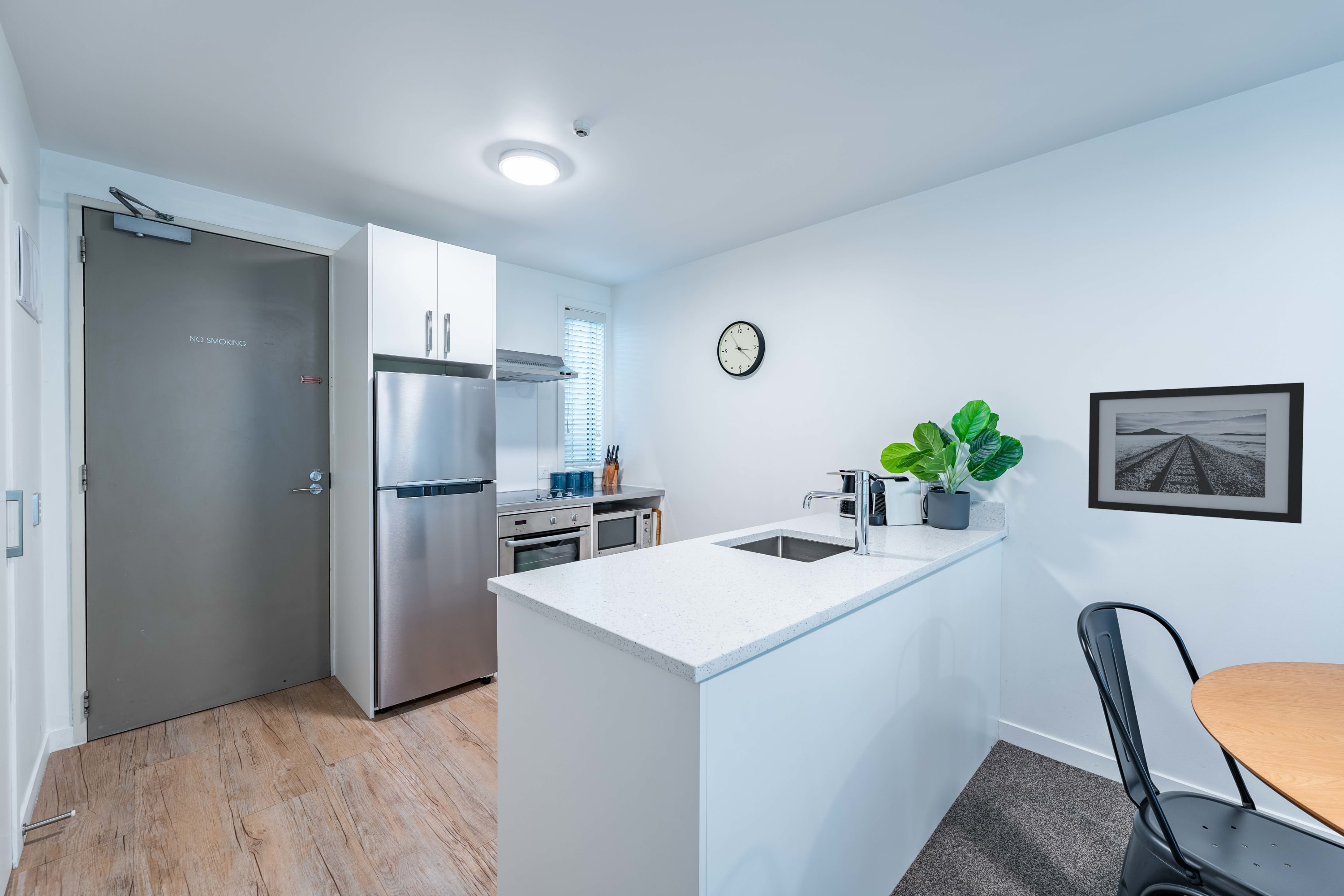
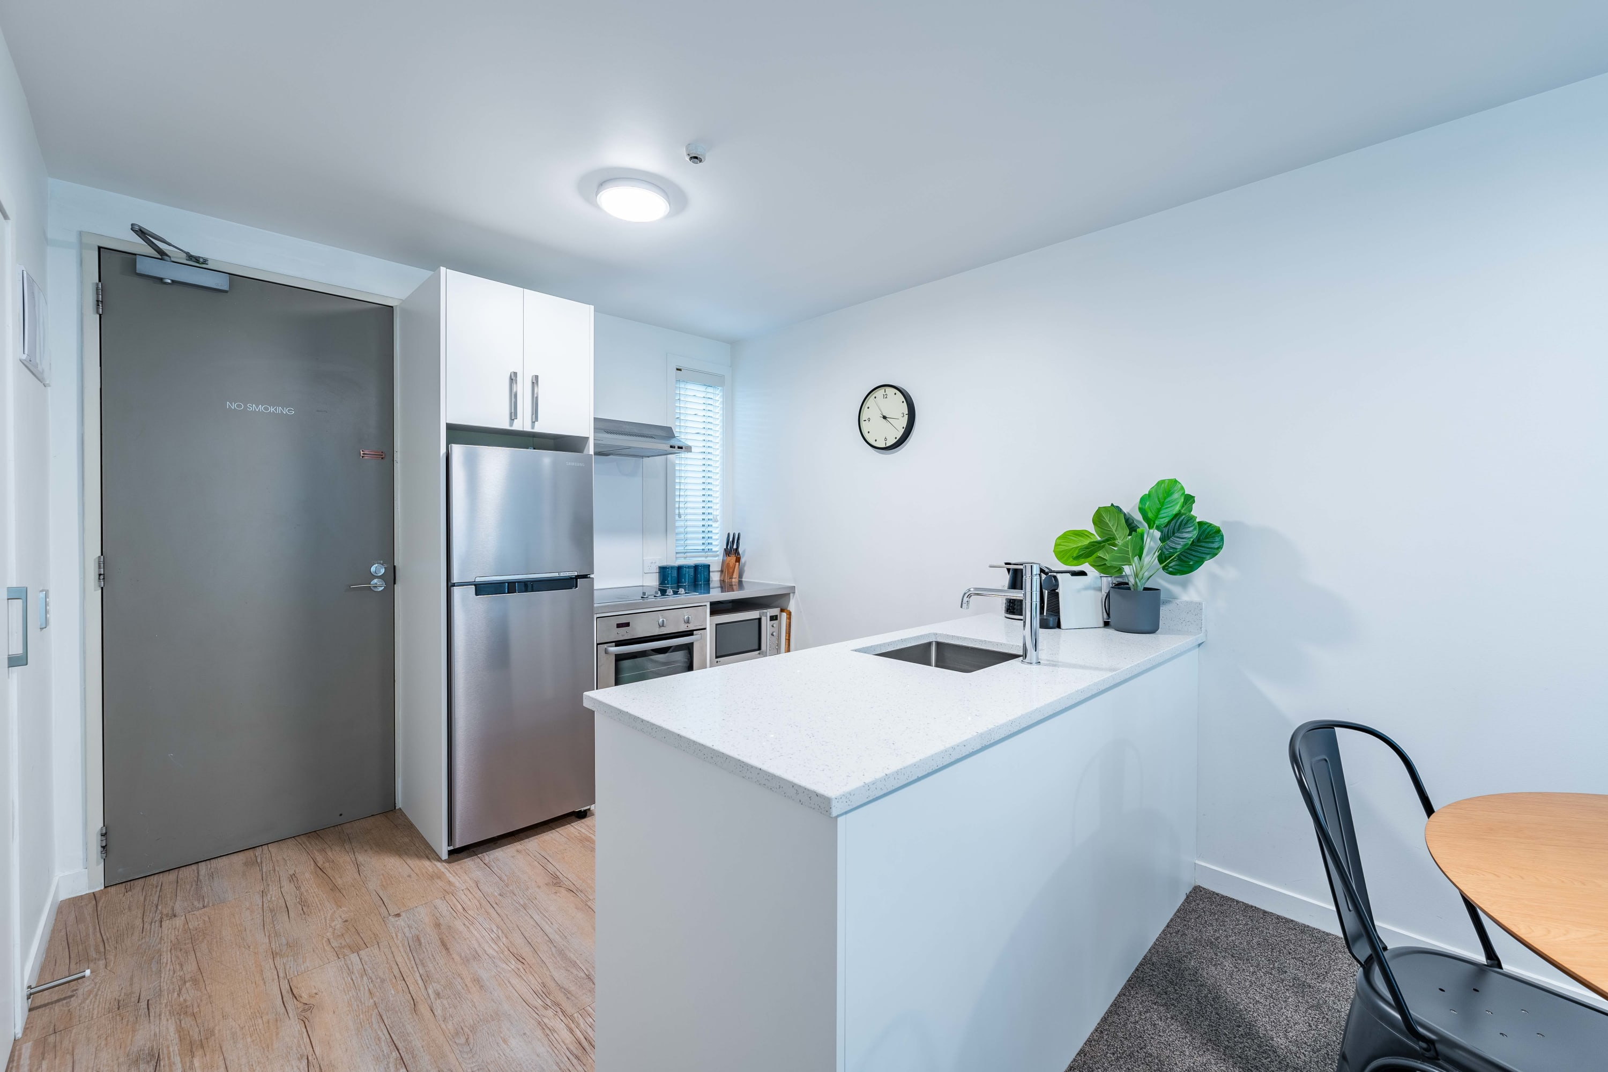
- wall art (1185, 452)
